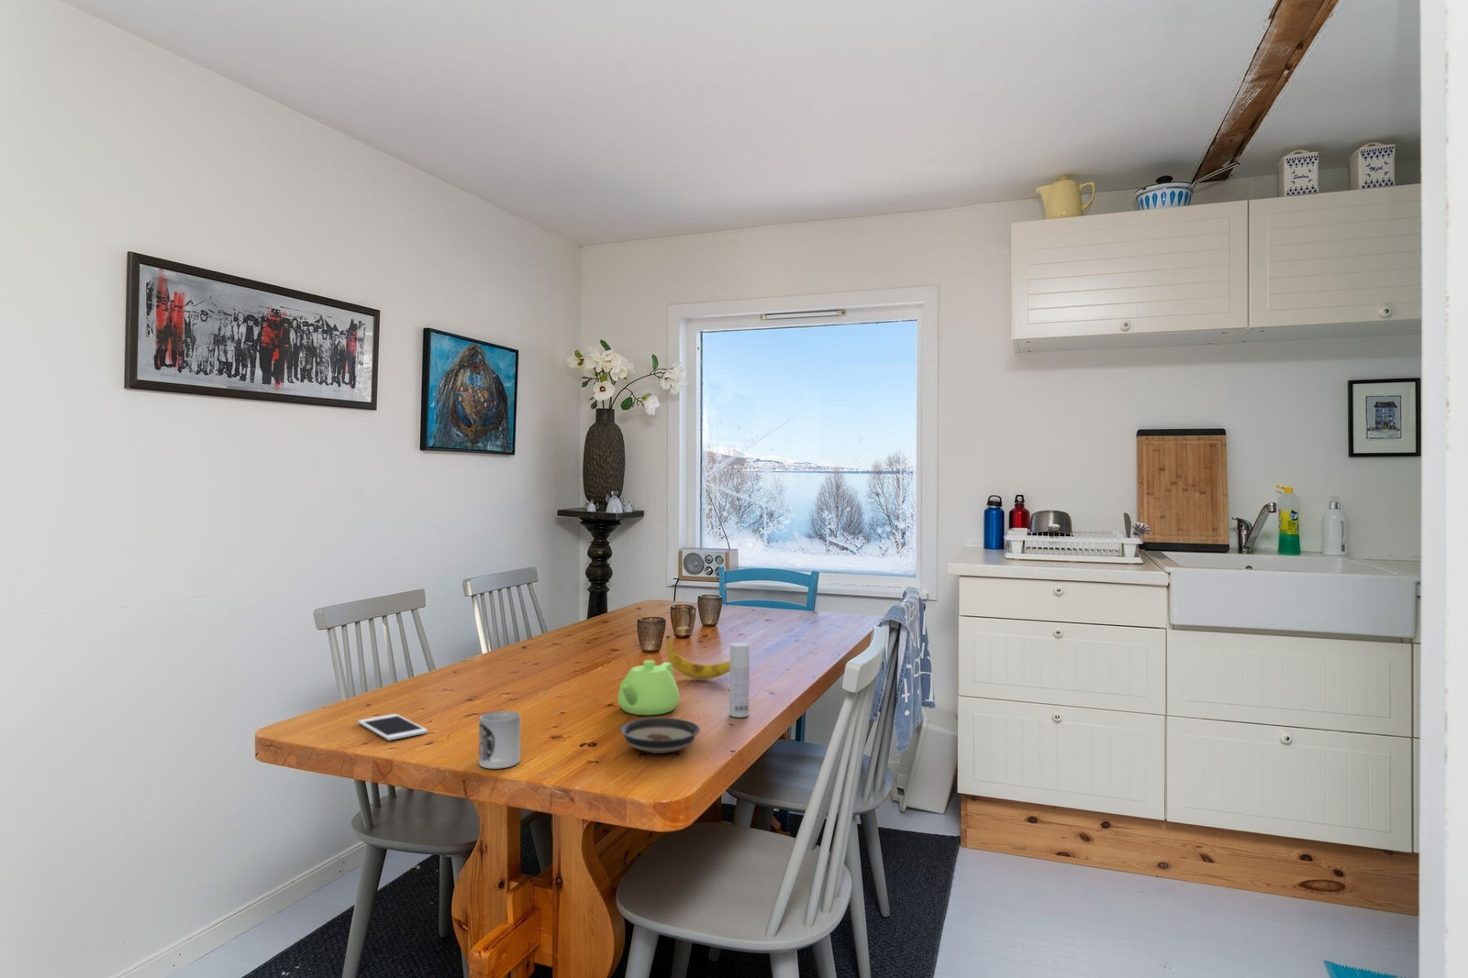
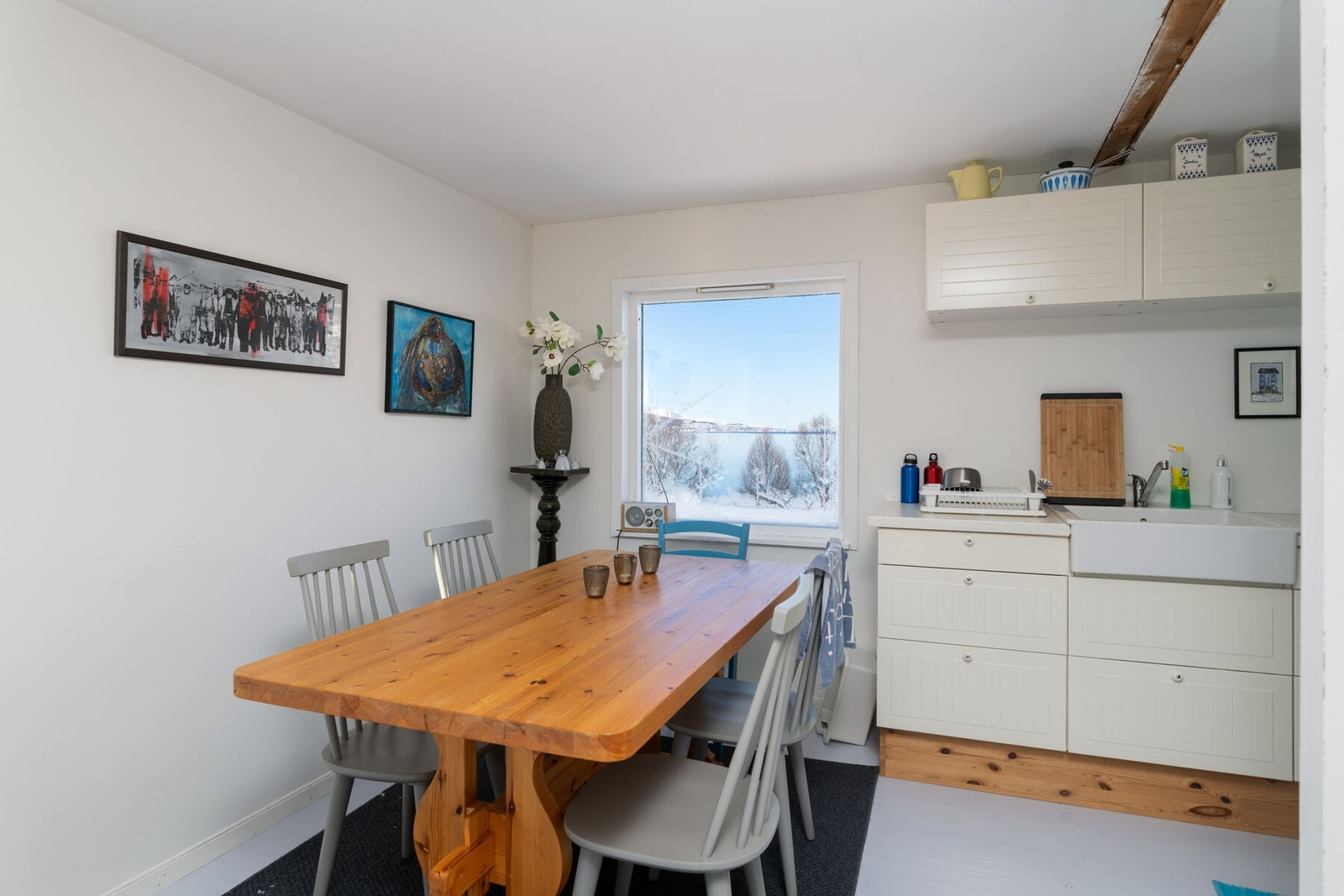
- teapot (647, 684)
- banana (698, 664)
- saucer (660, 738)
- cell phone (392, 726)
- bottle (738, 679)
- cup (495, 737)
